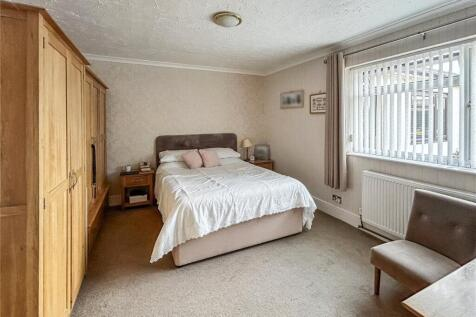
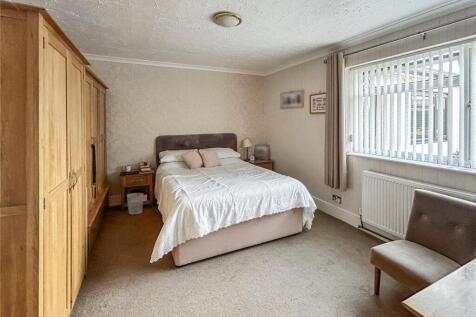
+ wastebasket (135, 204)
